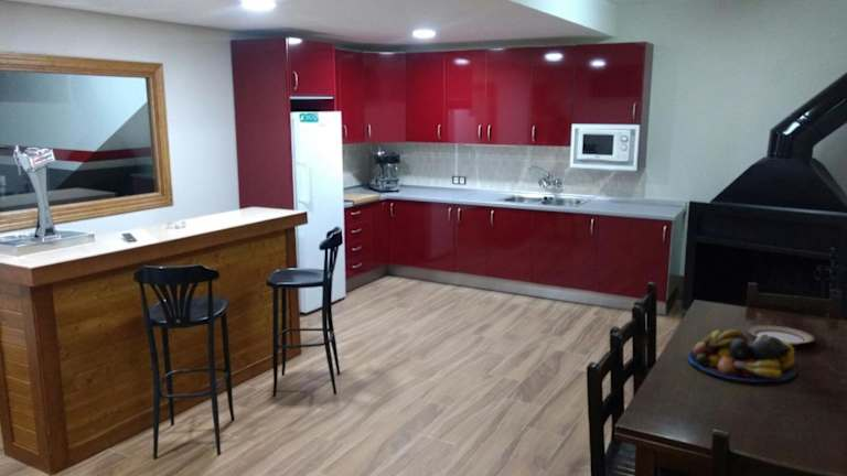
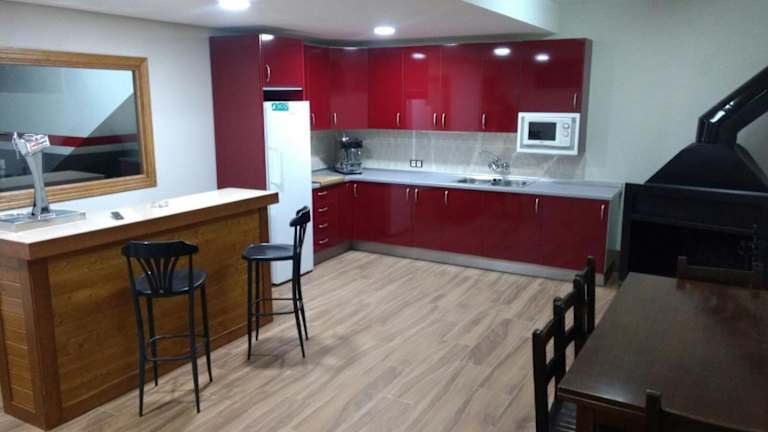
- plate (779, 336)
- fruit bowl (740, 347)
